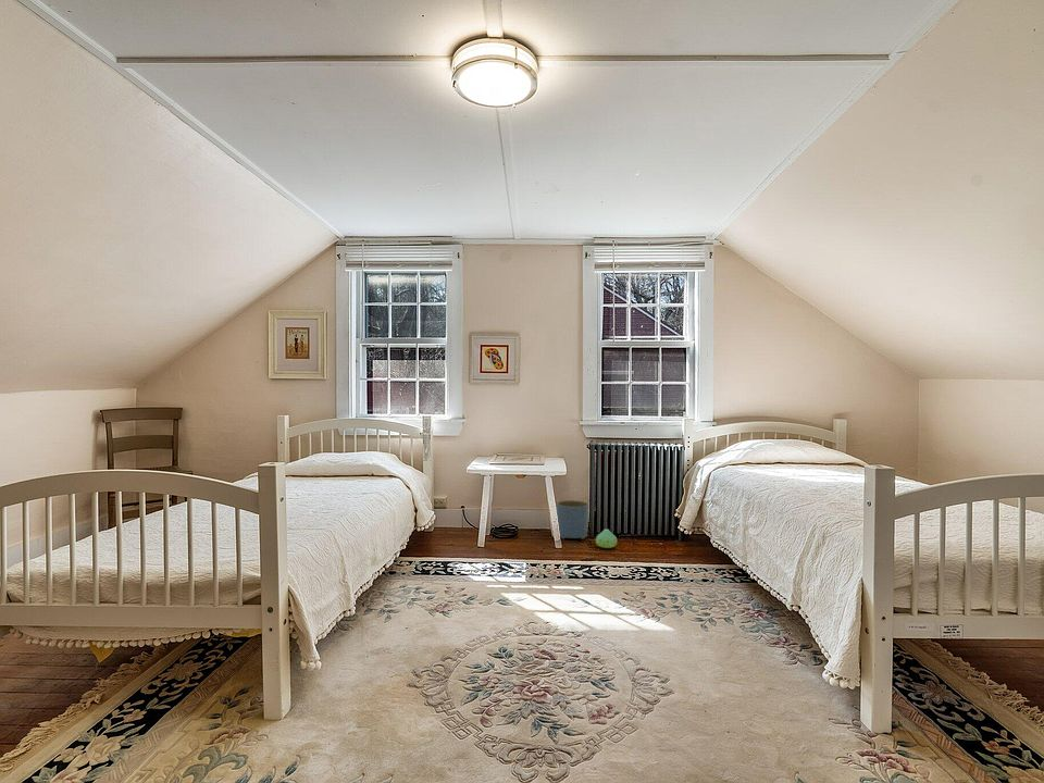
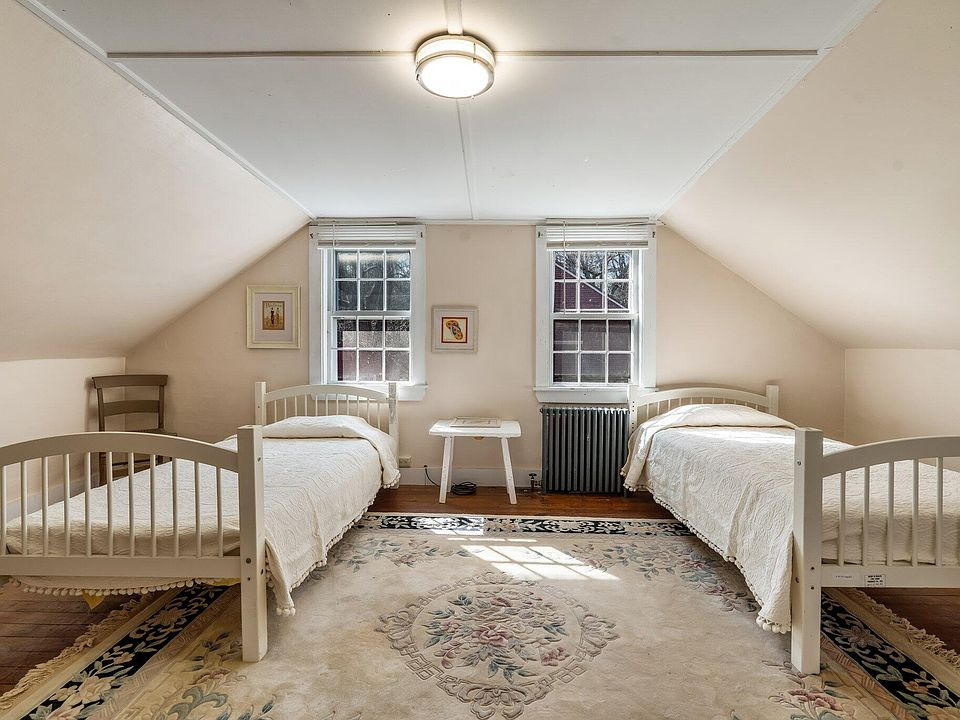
- plush toy (606, 538)
- planter (572, 520)
